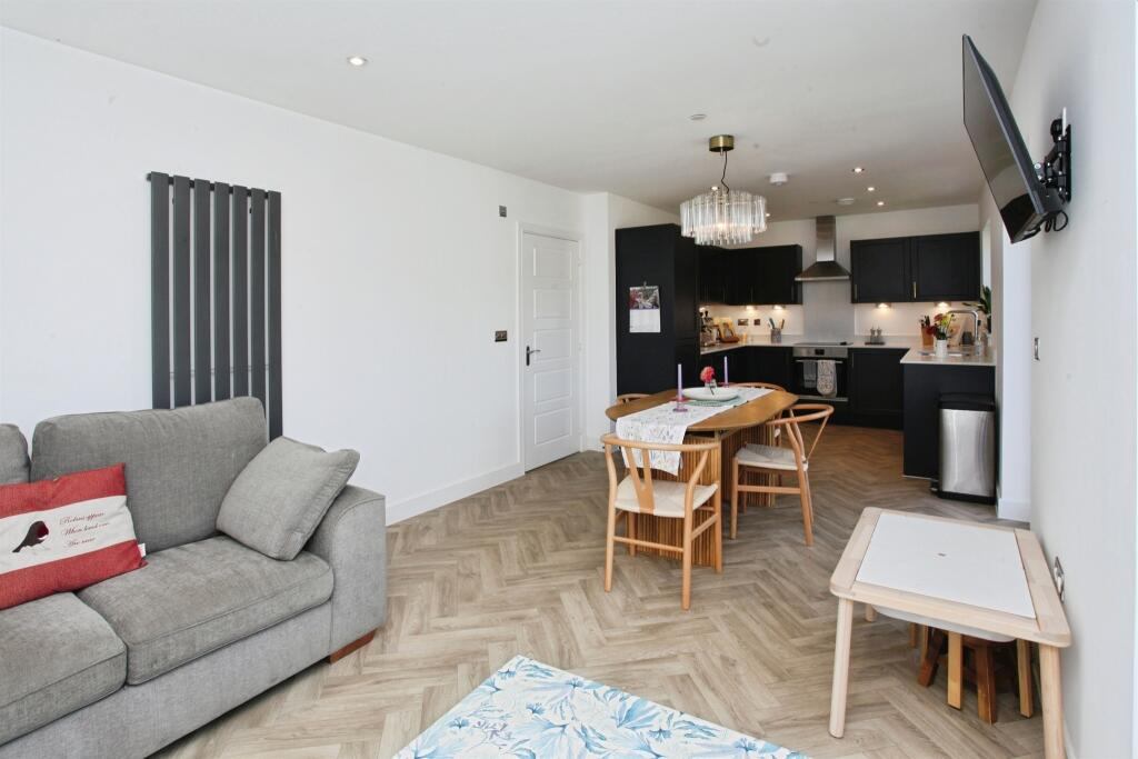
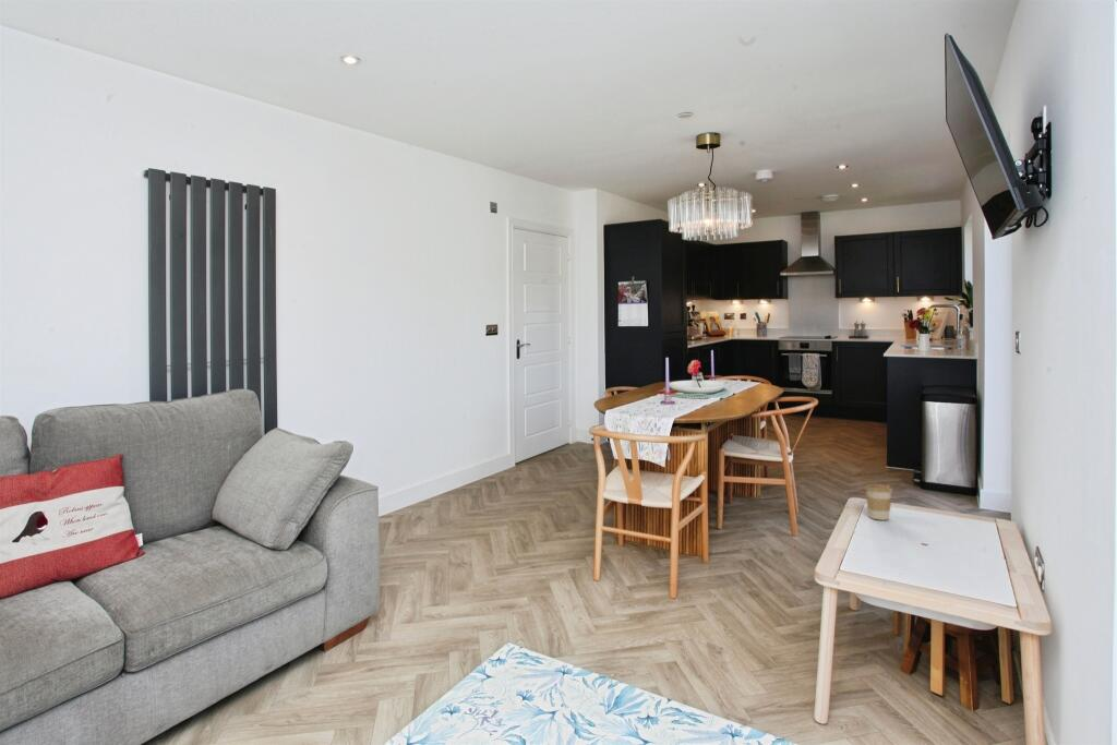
+ coffee cup (878, 500)
